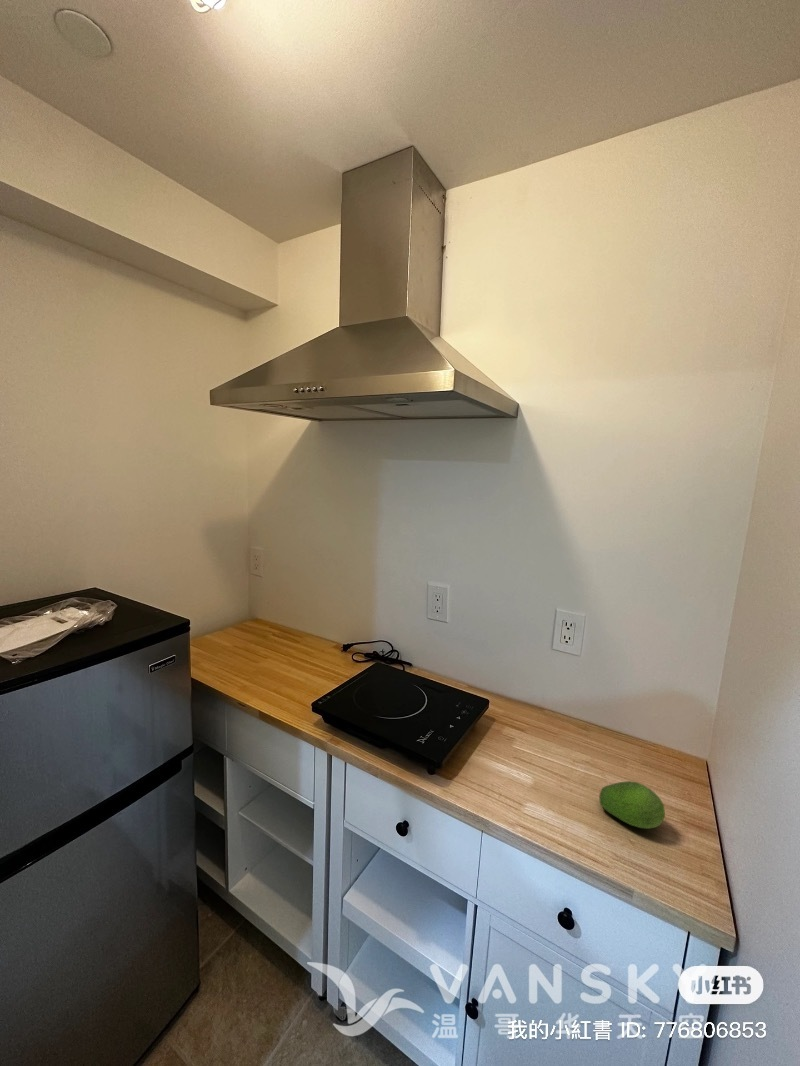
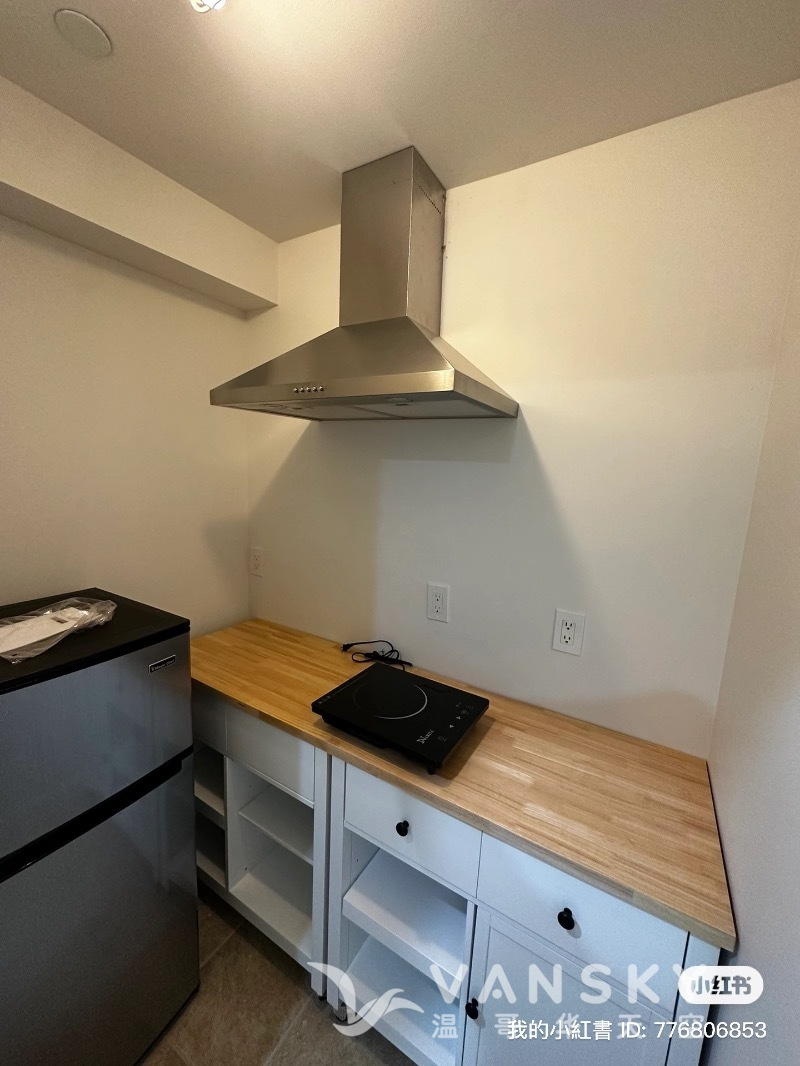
- fruit (631, 801)
